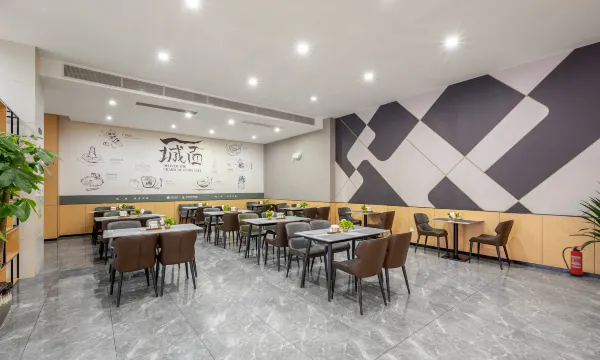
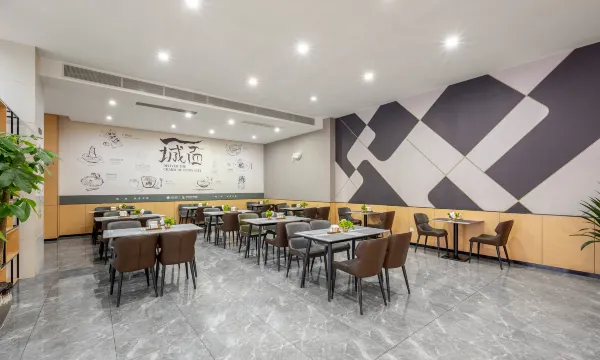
- fire extinguisher (573, 259)
